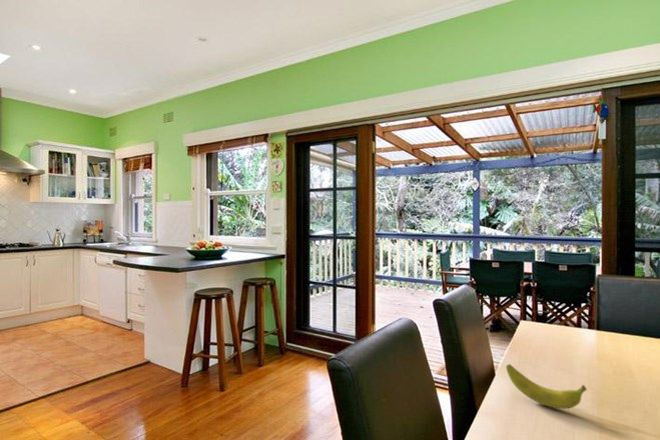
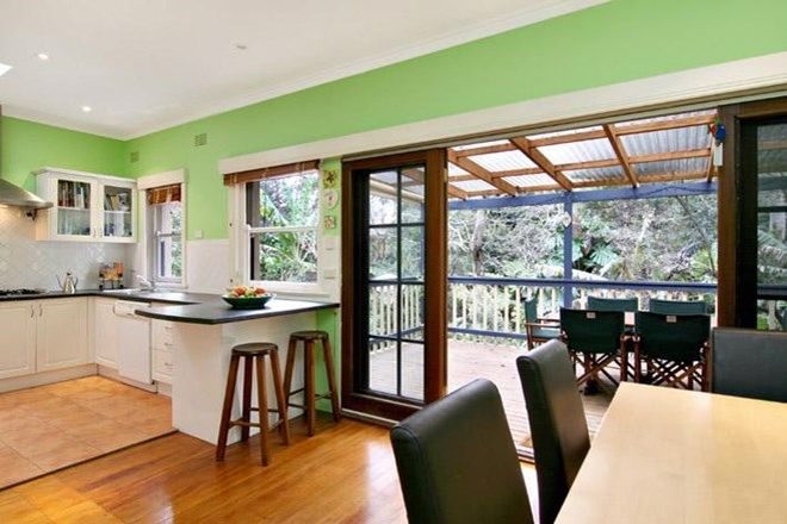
- banana (543, 388)
